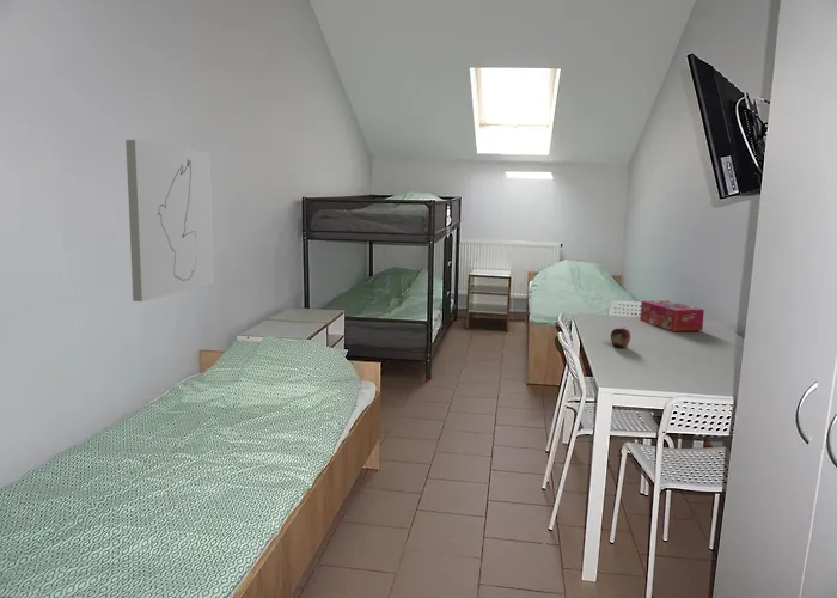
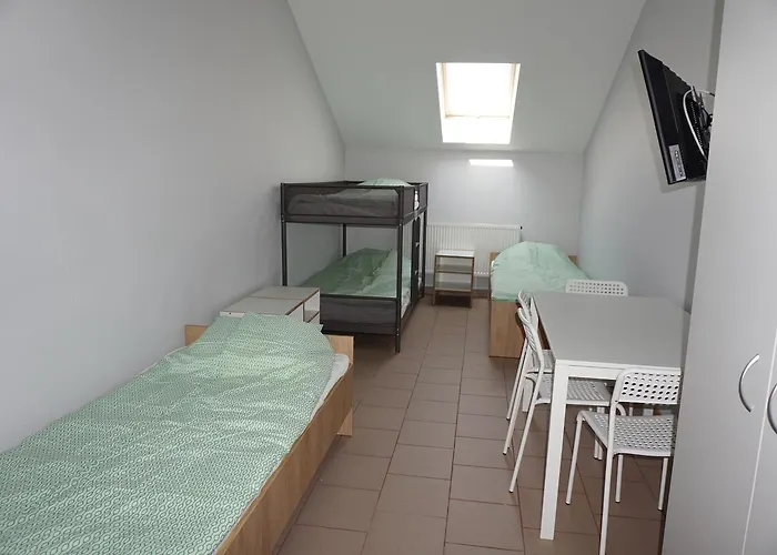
- tissue box (671, 315)
- fruit (621, 336)
- wall art (175, 220)
